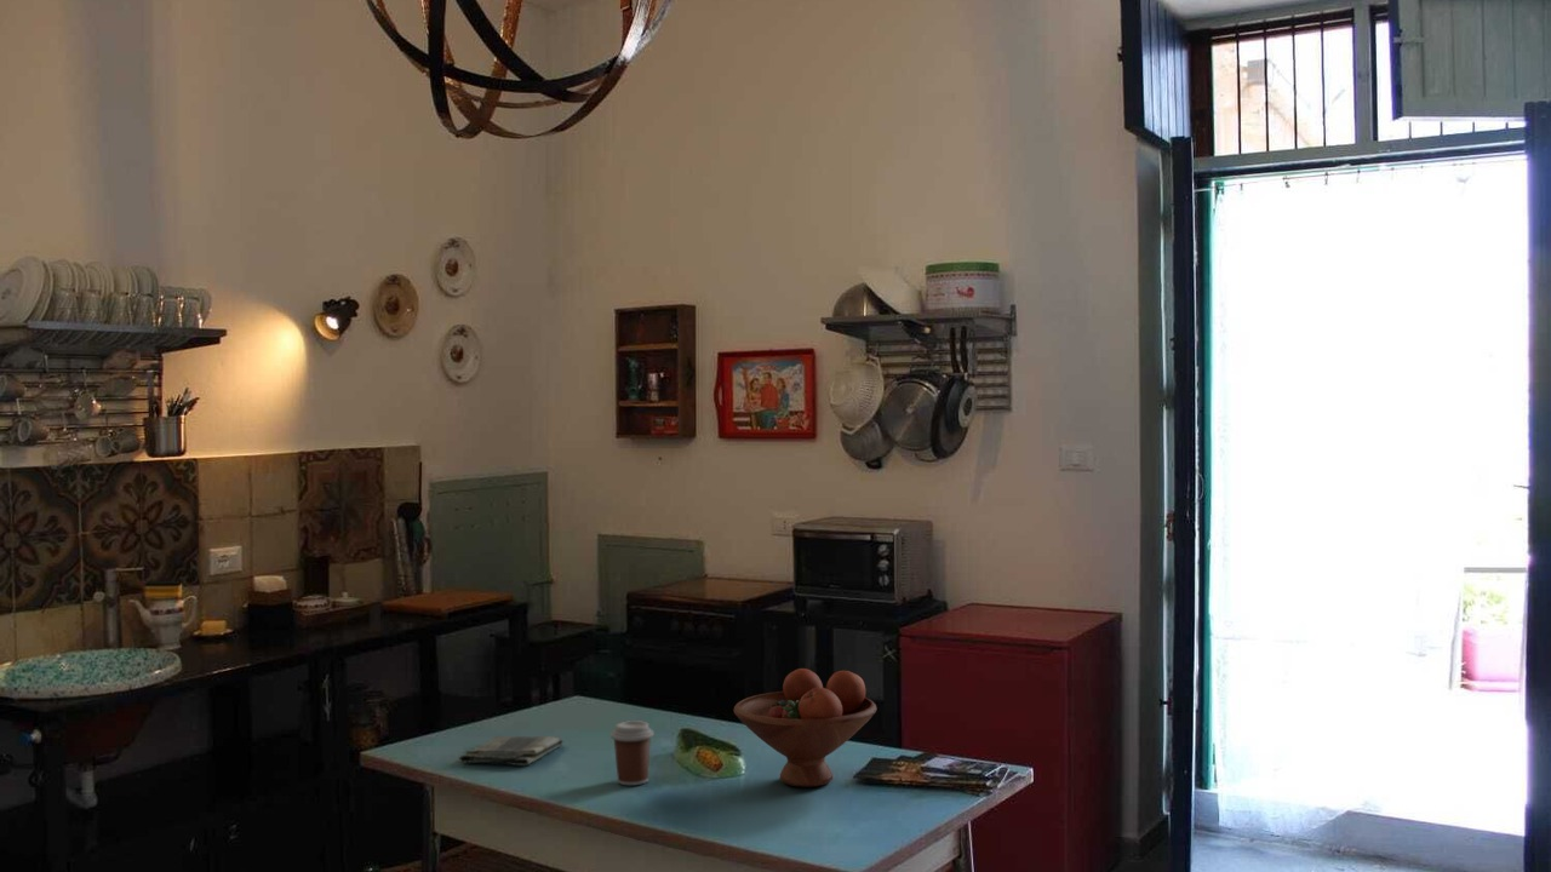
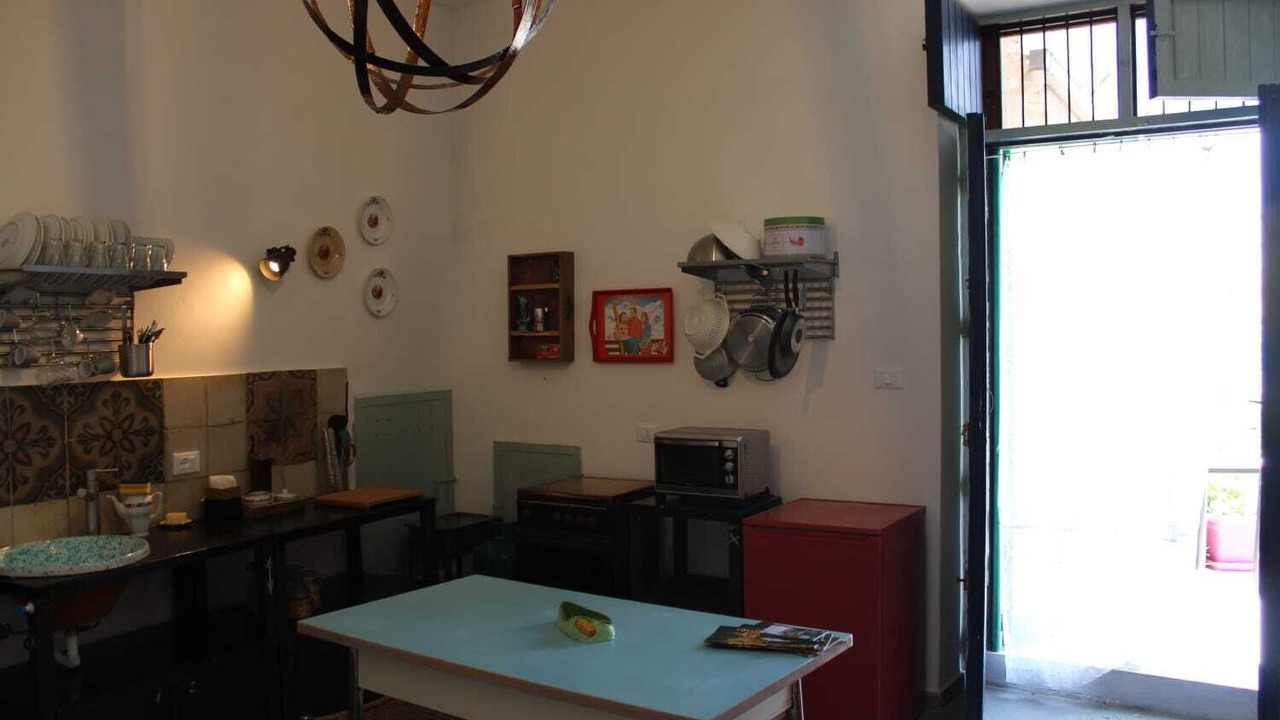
- coffee cup (633, 752)
- dish towel (511, 747)
- fruit bowl (805, 728)
